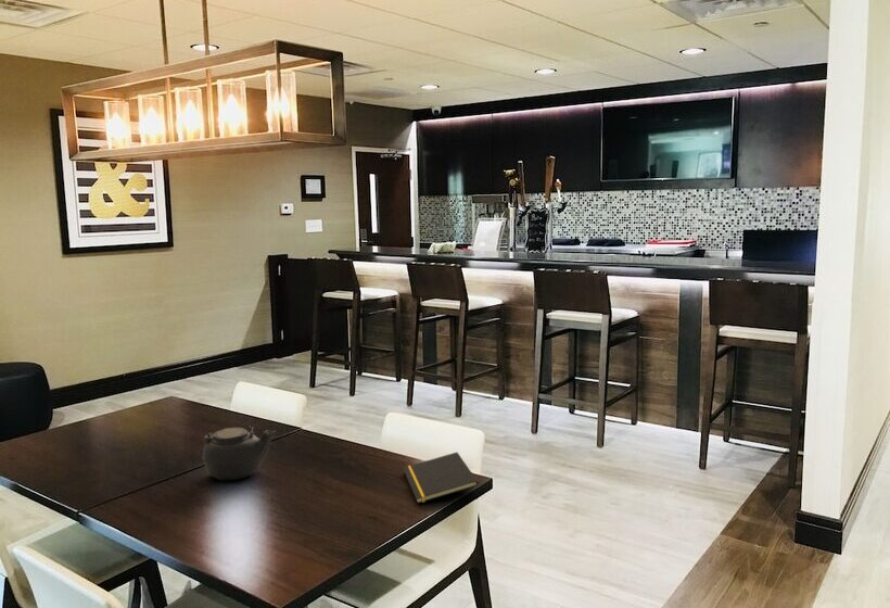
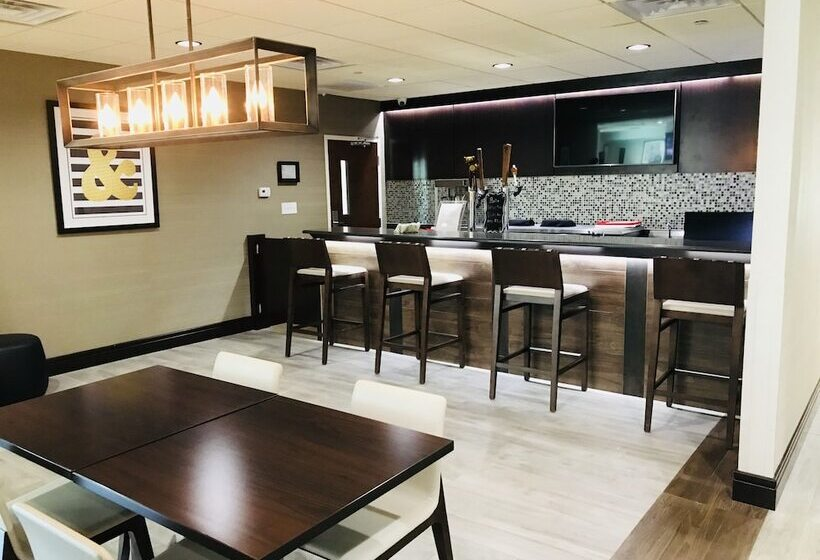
- teapot (239, 453)
- notepad (438, 476)
